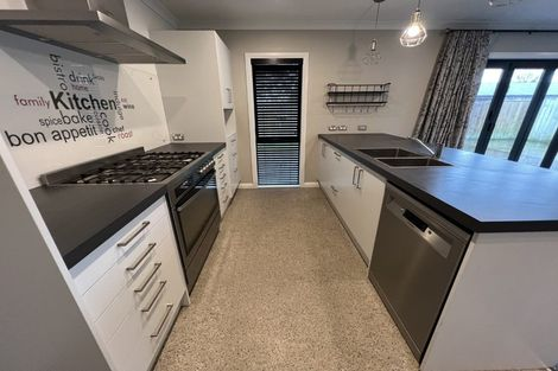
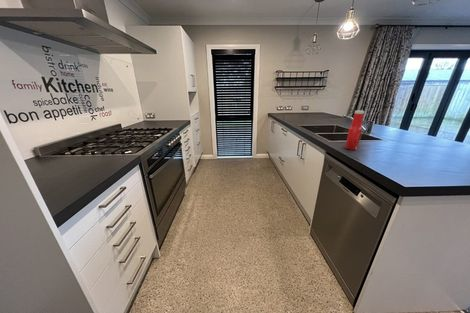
+ soap bottle (355, 129)
